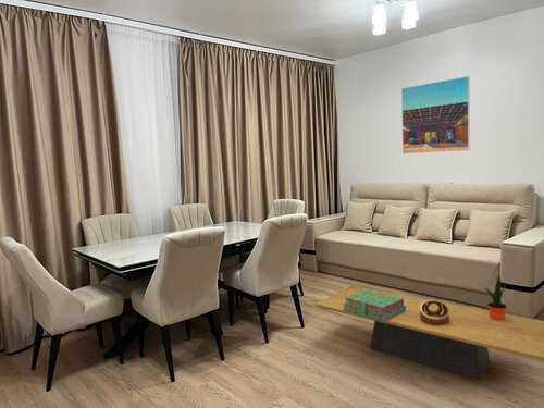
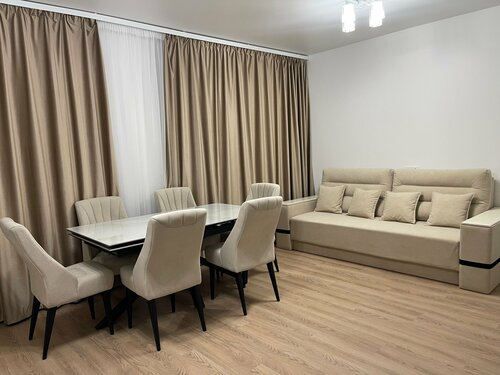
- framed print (433, 118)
- stack of books (373, 304)
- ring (434, 311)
- potted plant (496, 296)
- coffee table (426, 334)
